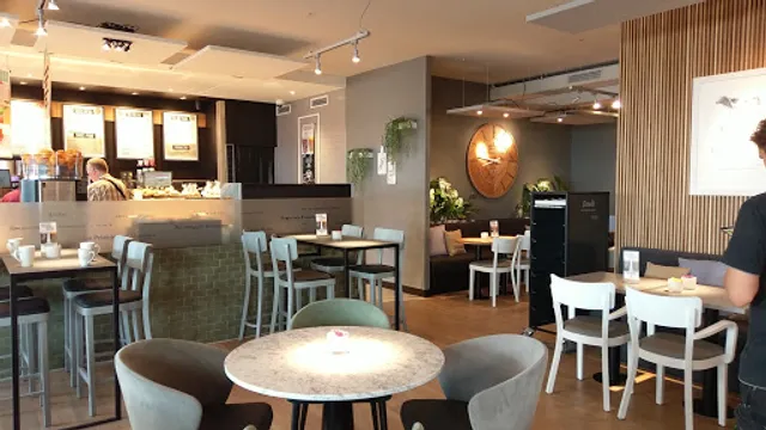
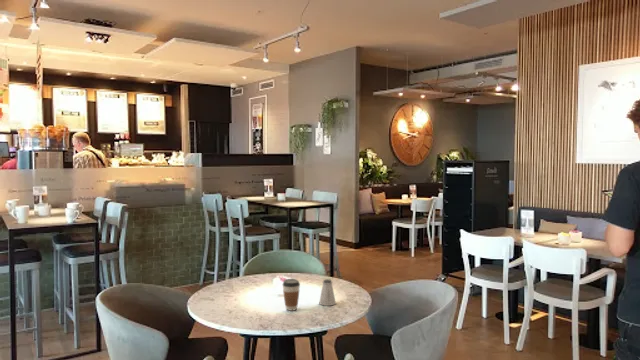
+ coffee cup (291, 294)
+ saltshaker (327, 291)
